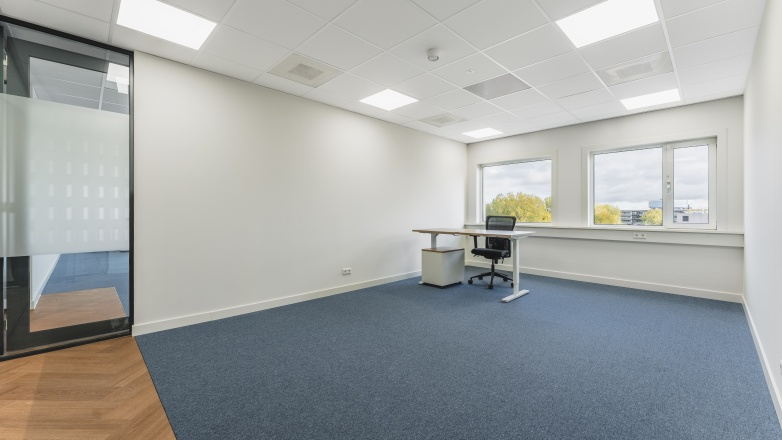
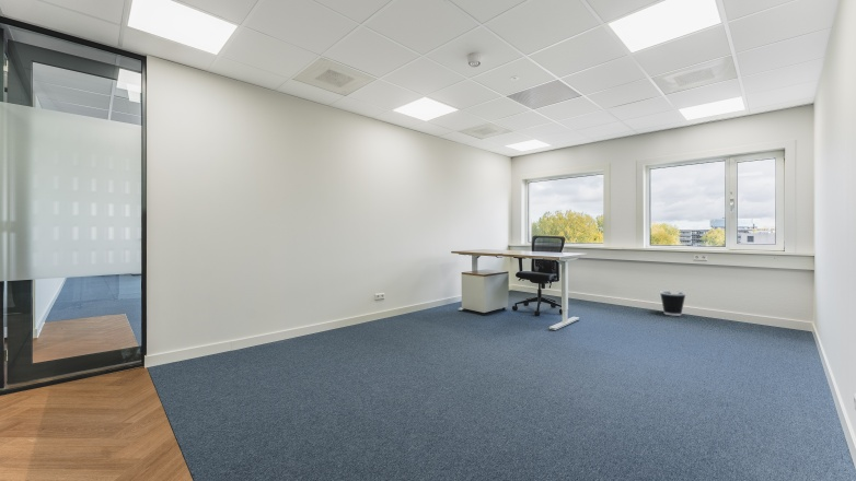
+ wastebasket (672, 303)
